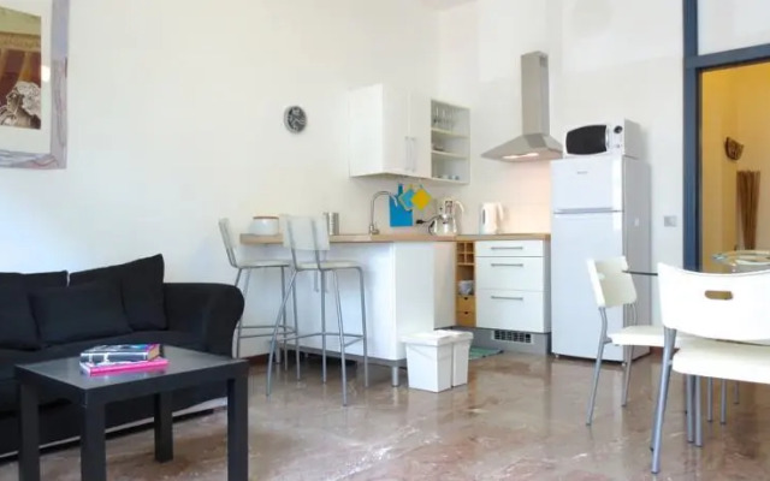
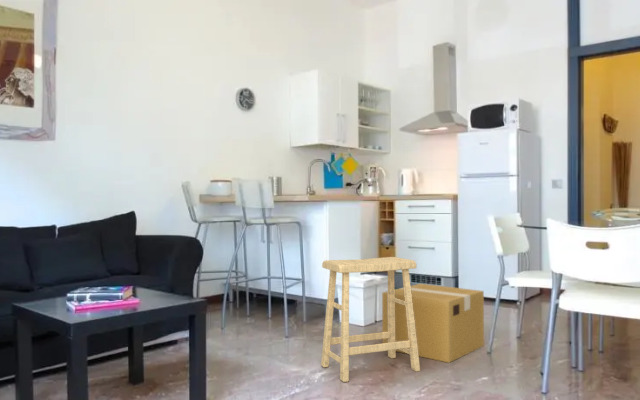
+ stool (371, 333)
+ cardboard box (433, 319)
